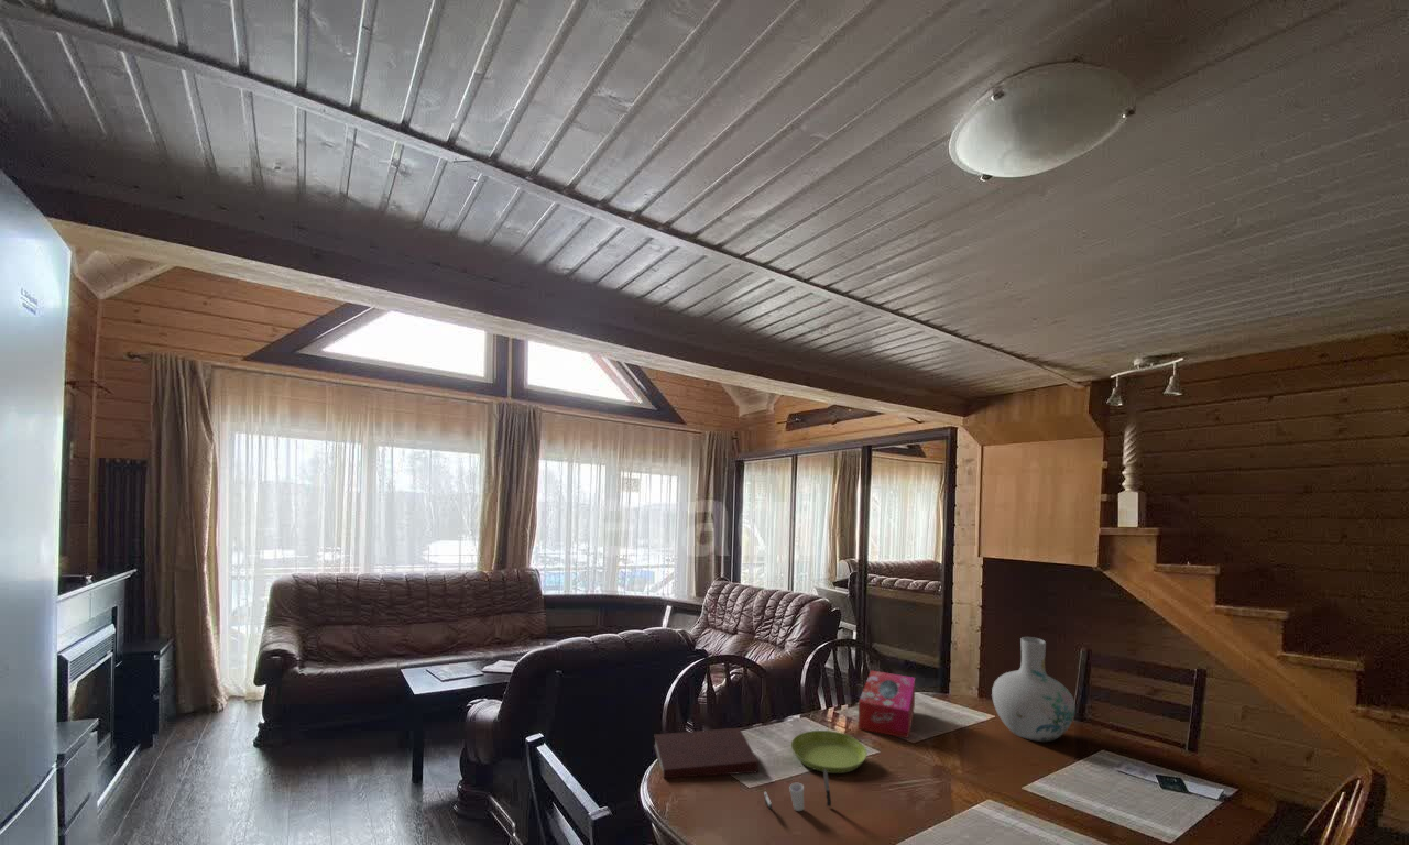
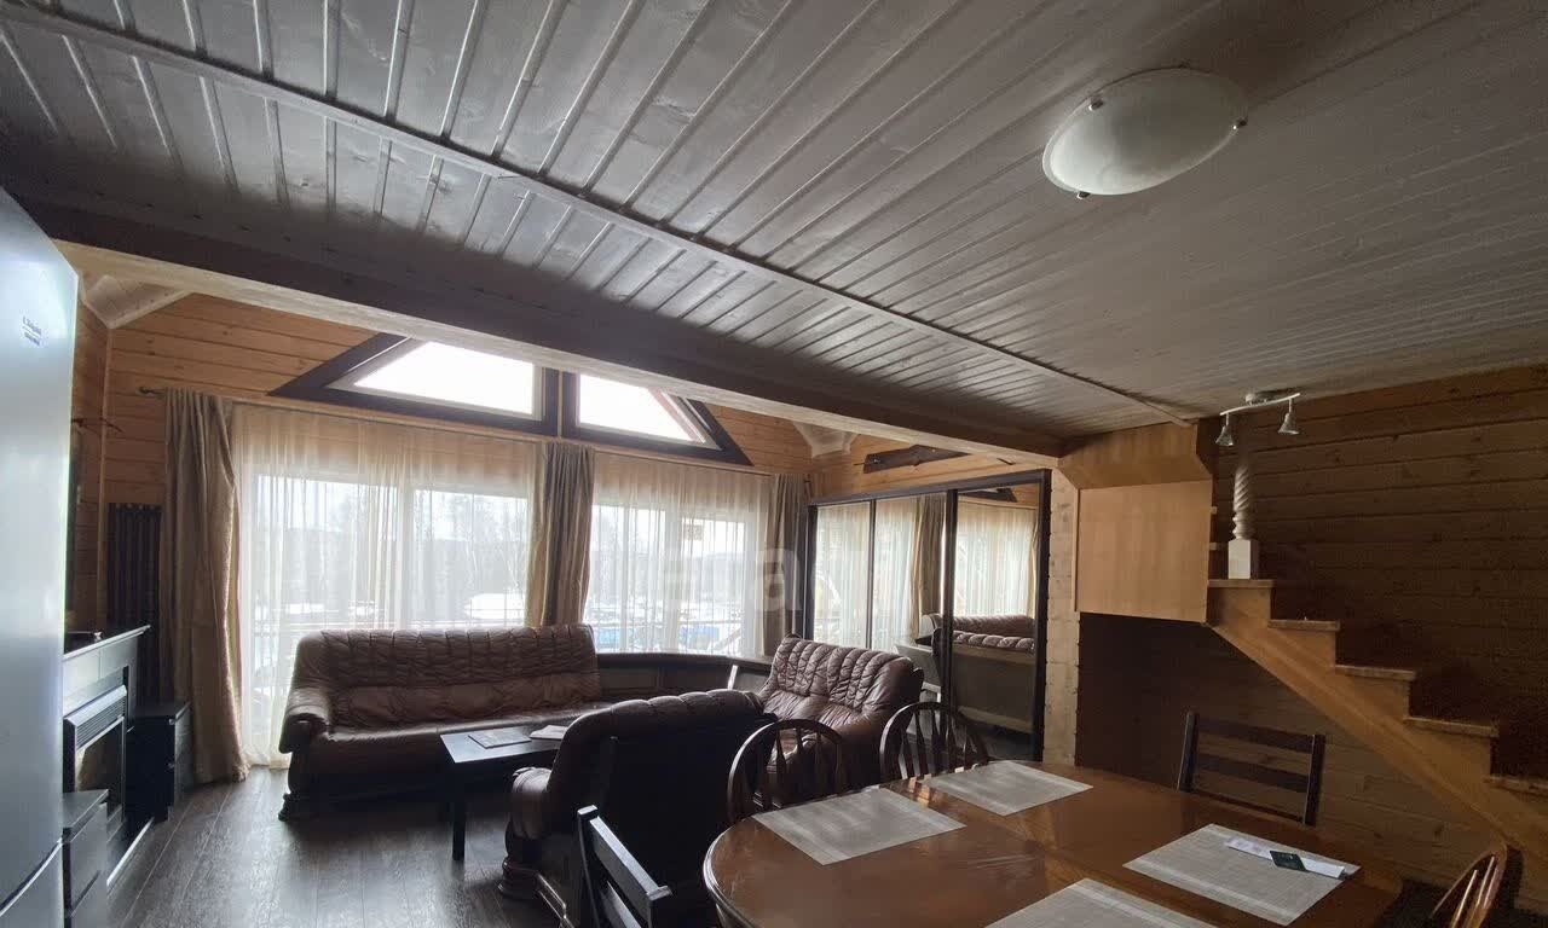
- saucer (828, 753)
- cup (798, 789)
- notebook (703, 753)
- tissue box (887, 703)
- vase (1033, 685)
